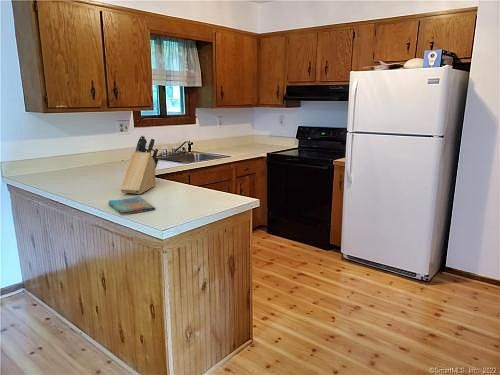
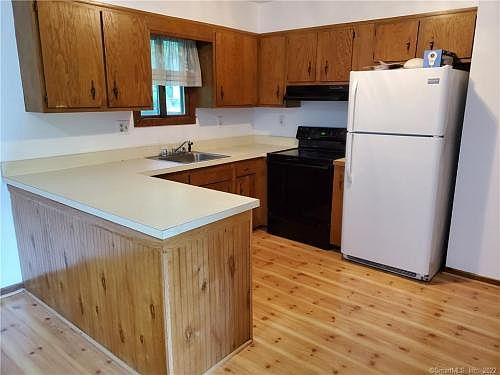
- dish towel (131, 205)
- knife block (140, 163)
